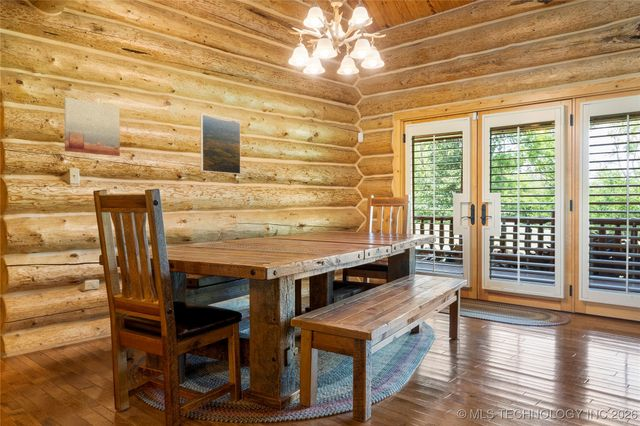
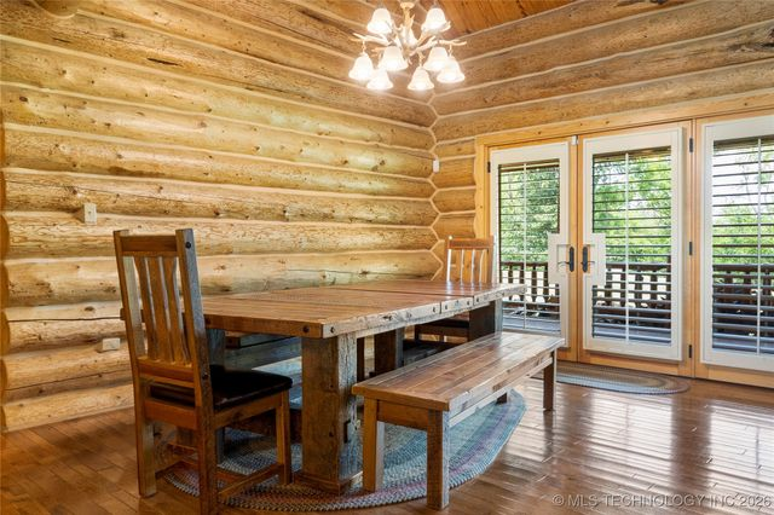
- wall art (93, 127)
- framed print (221, 144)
